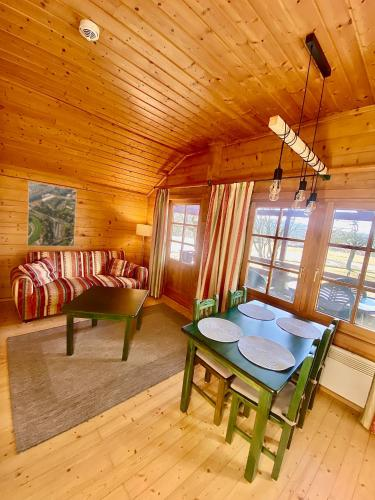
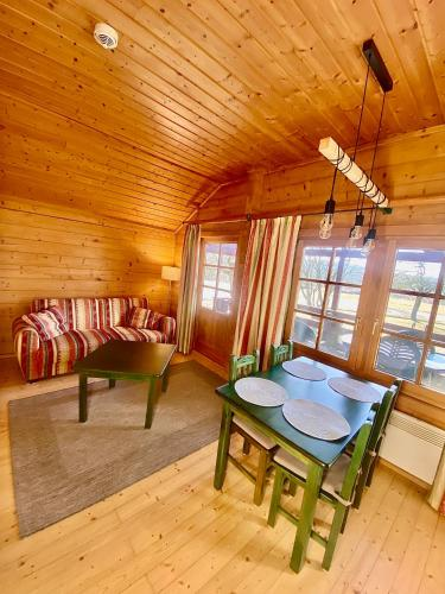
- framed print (53, 216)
